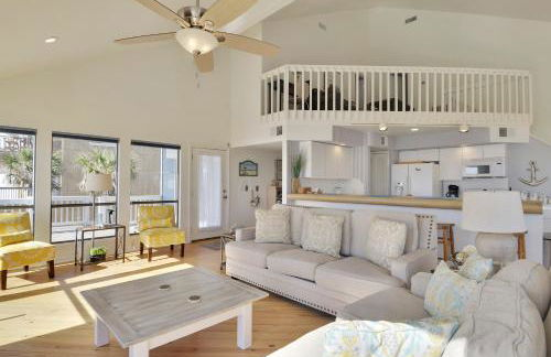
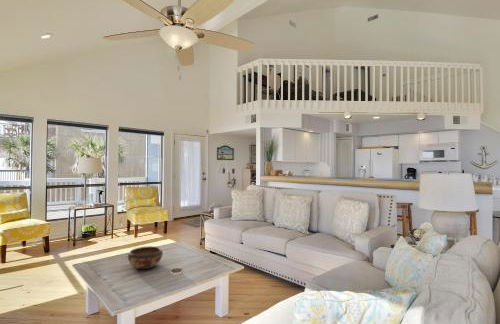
+ decorative bowl (145, 258)
